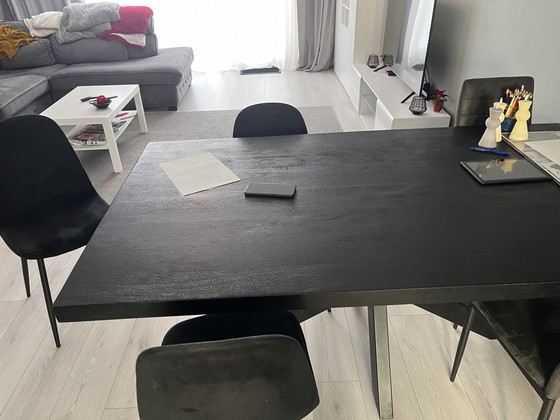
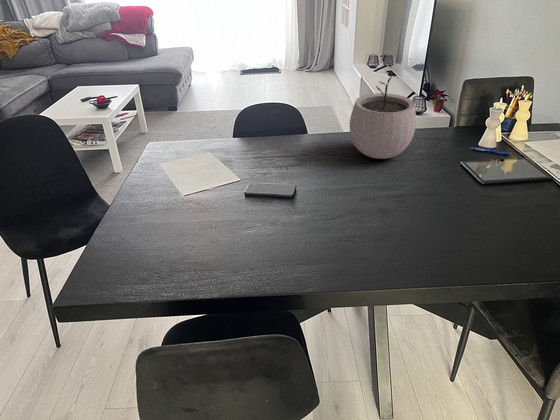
+ plant pot (382, 117)
